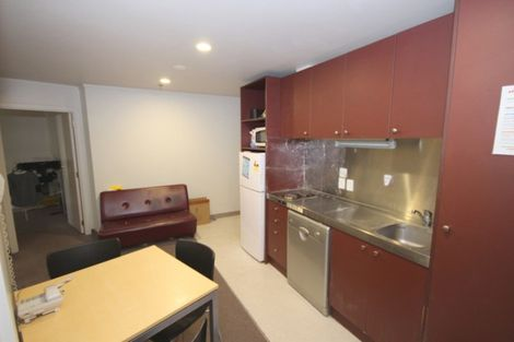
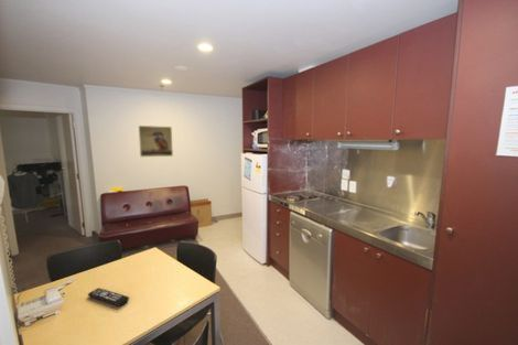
+ remote control (108, 297)
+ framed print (155, 141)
